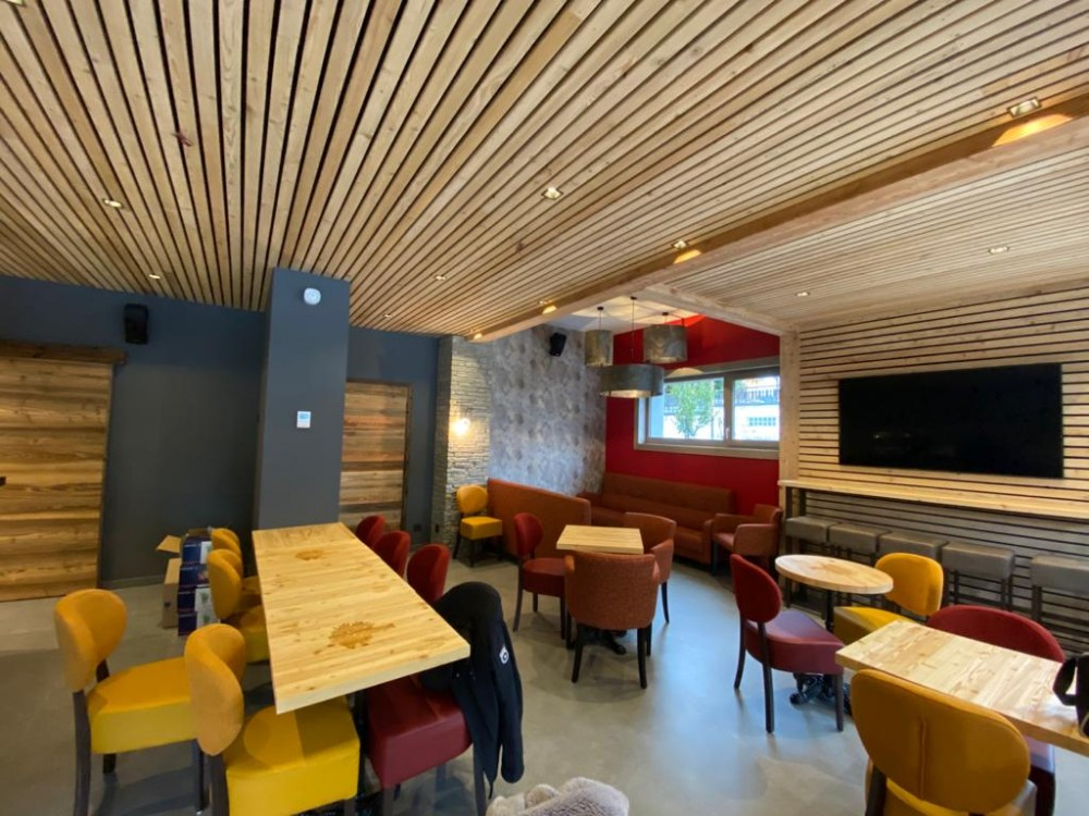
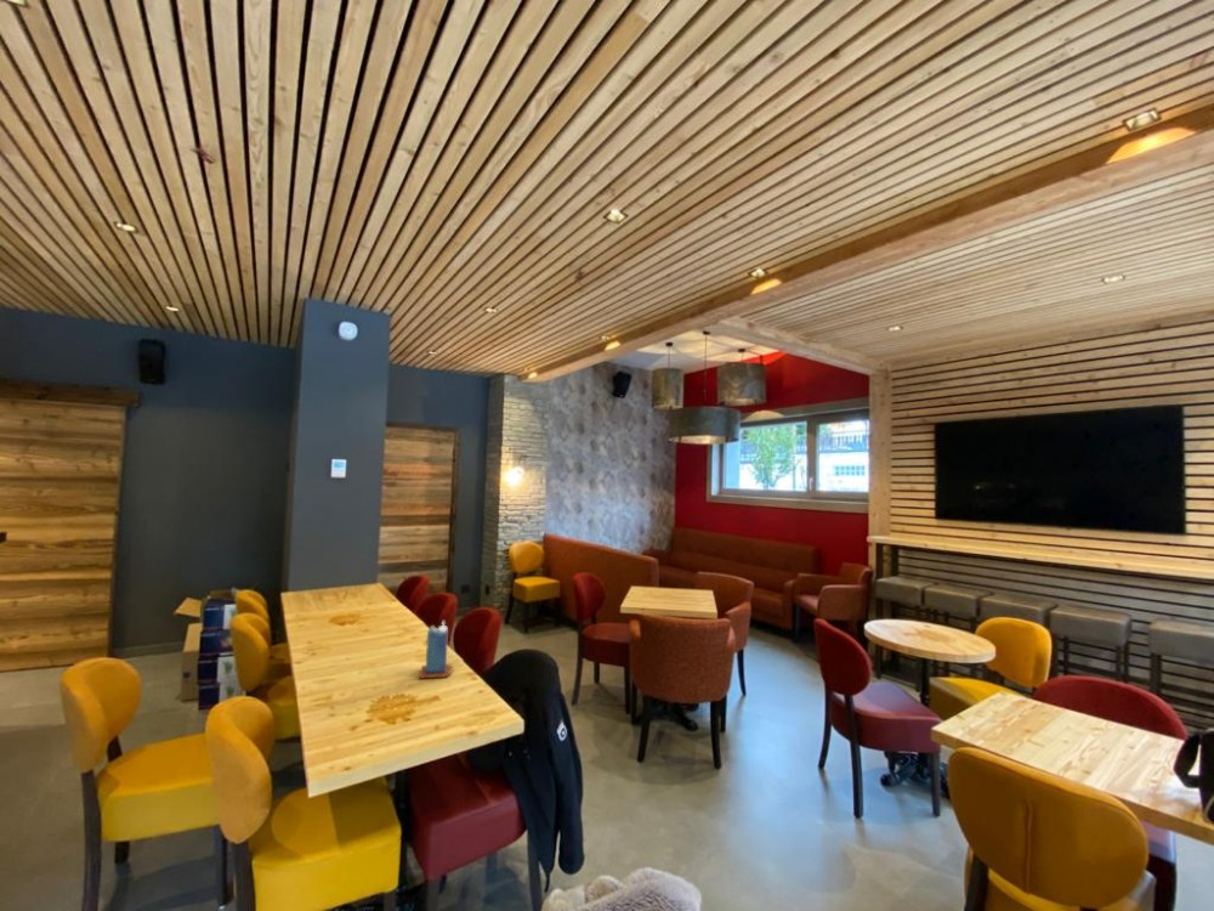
+ candle (436, 646)
